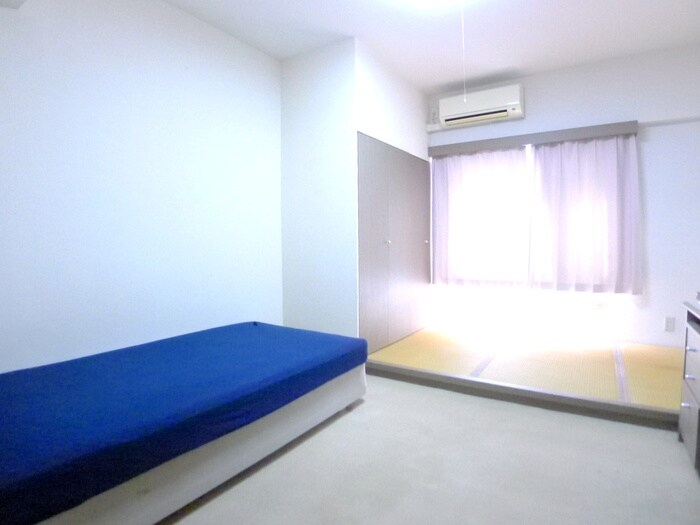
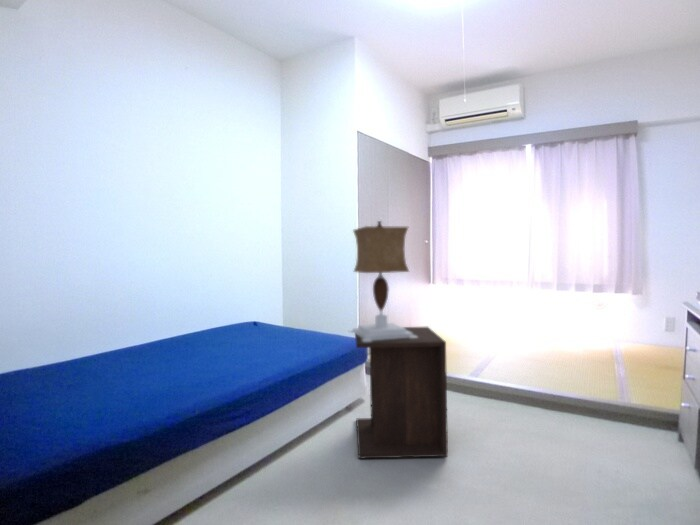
+ table lamp (380, 277)
+ nightstand (396, 385)
